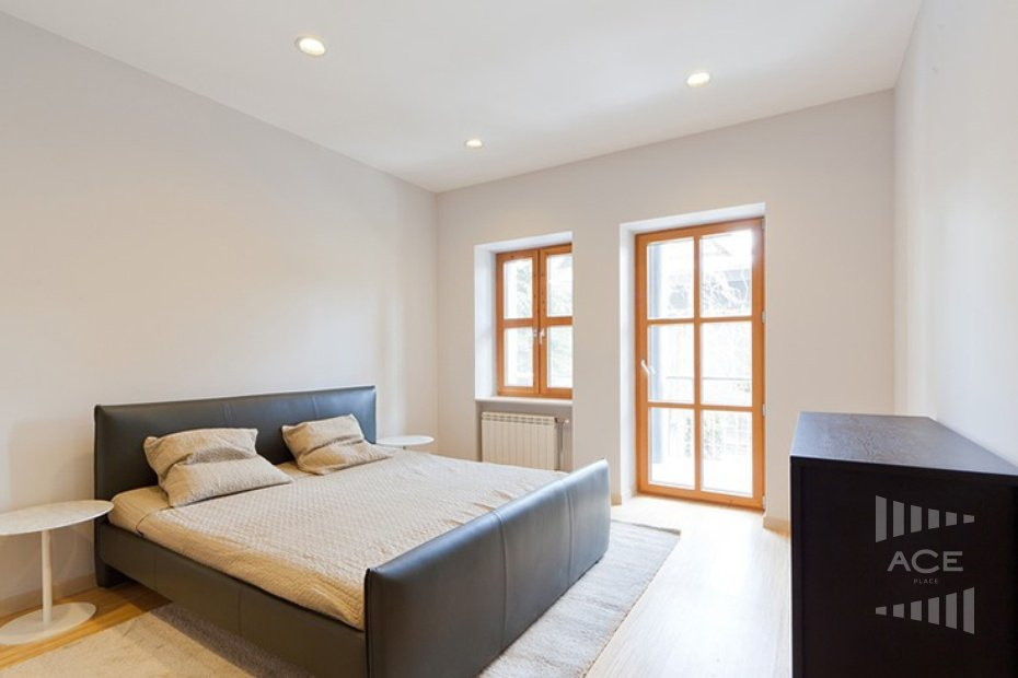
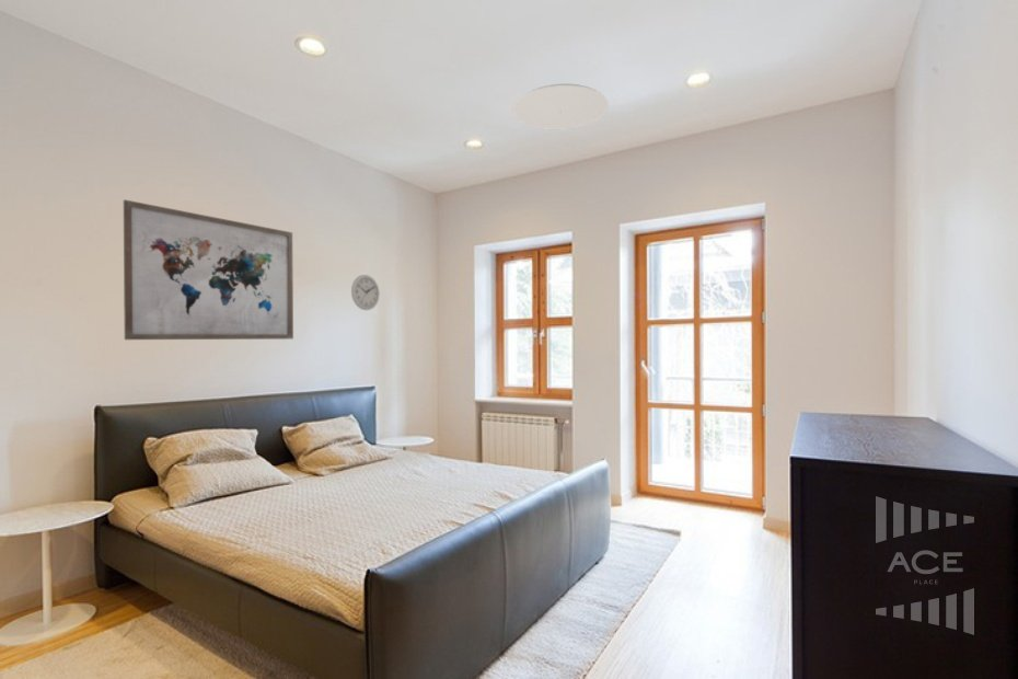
+ wall art (219, 278)
+ wall clock (366, 292)
+ ceiling lamp (559, 106)
